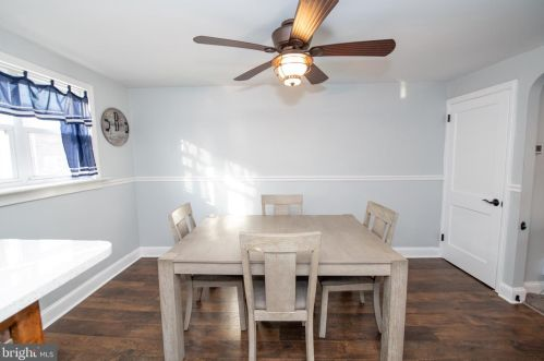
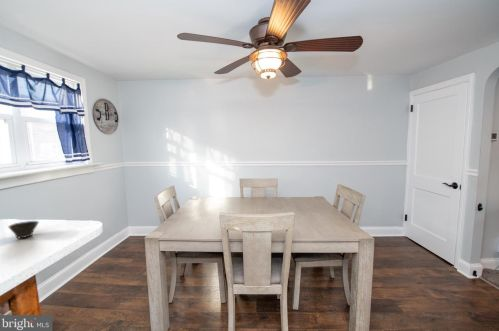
+ cup (23, 229)
